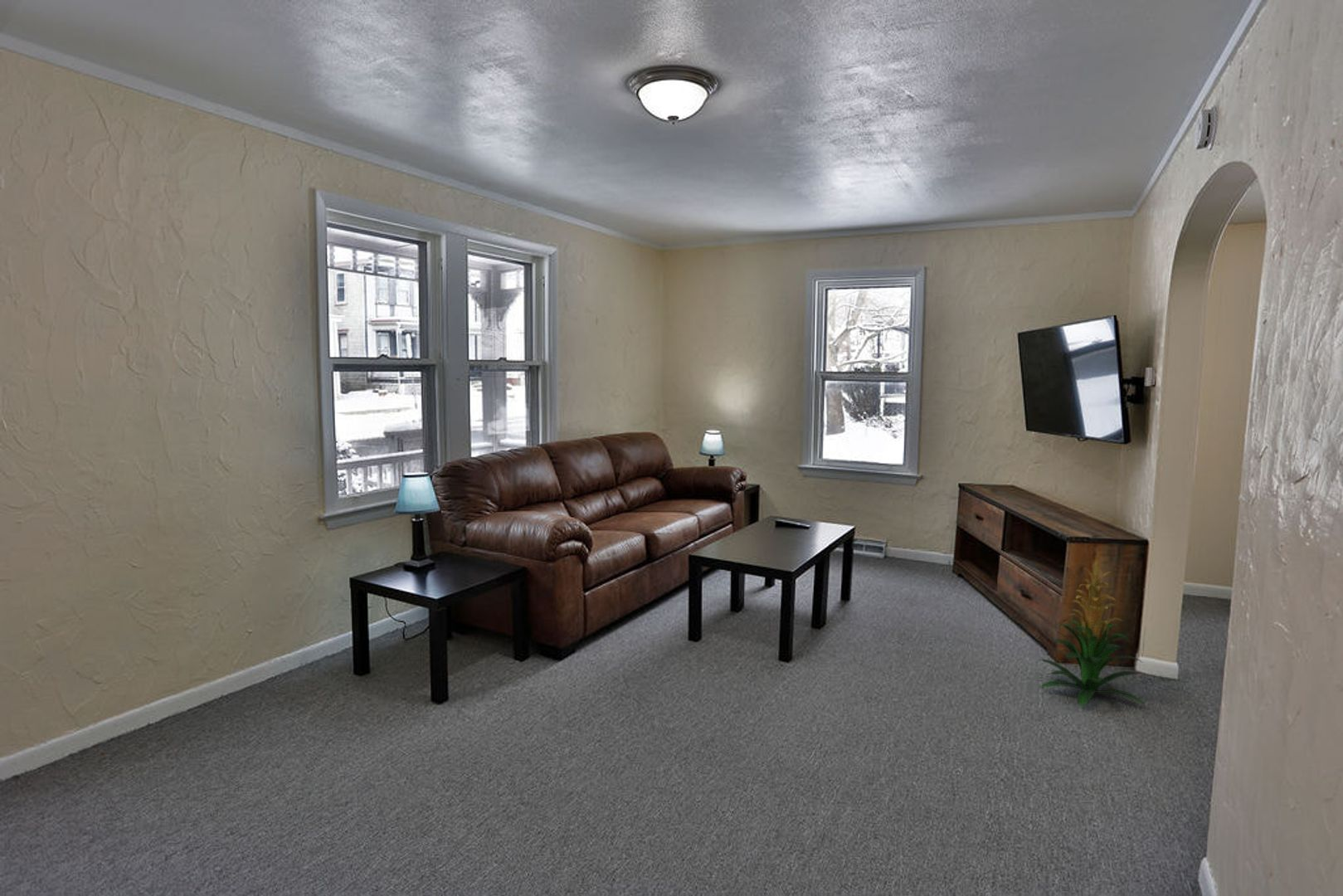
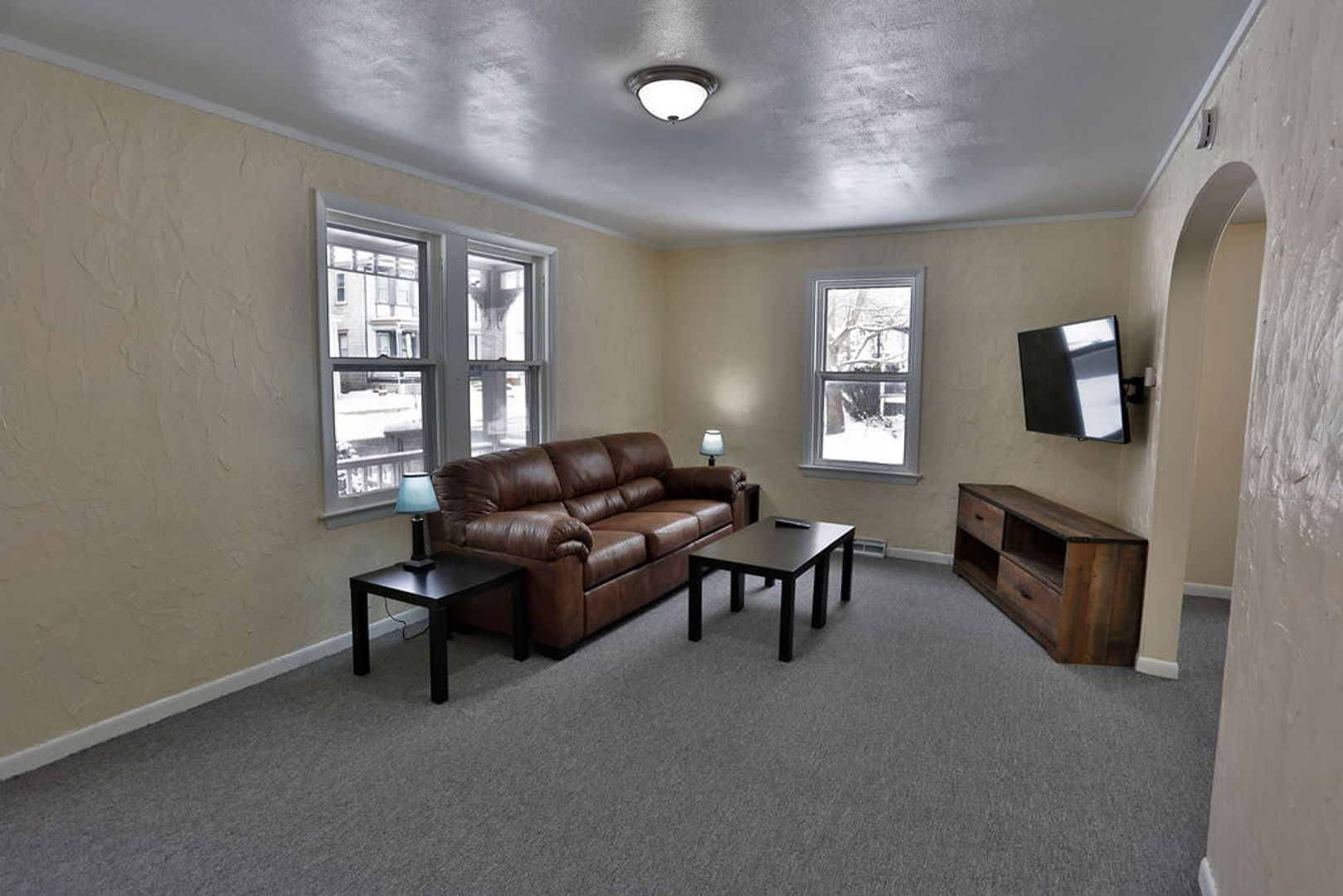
- indoor plant (1092, 628)
